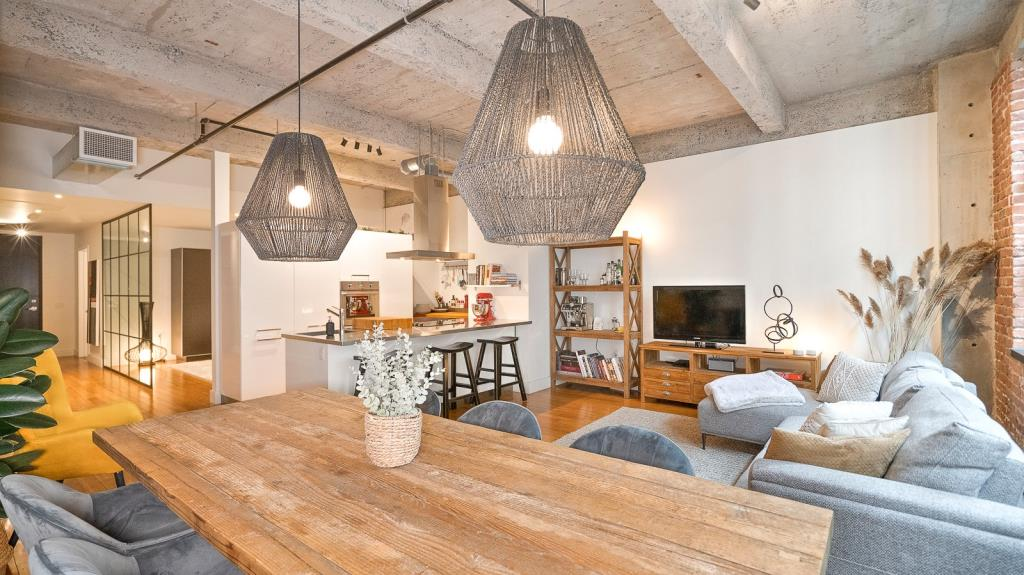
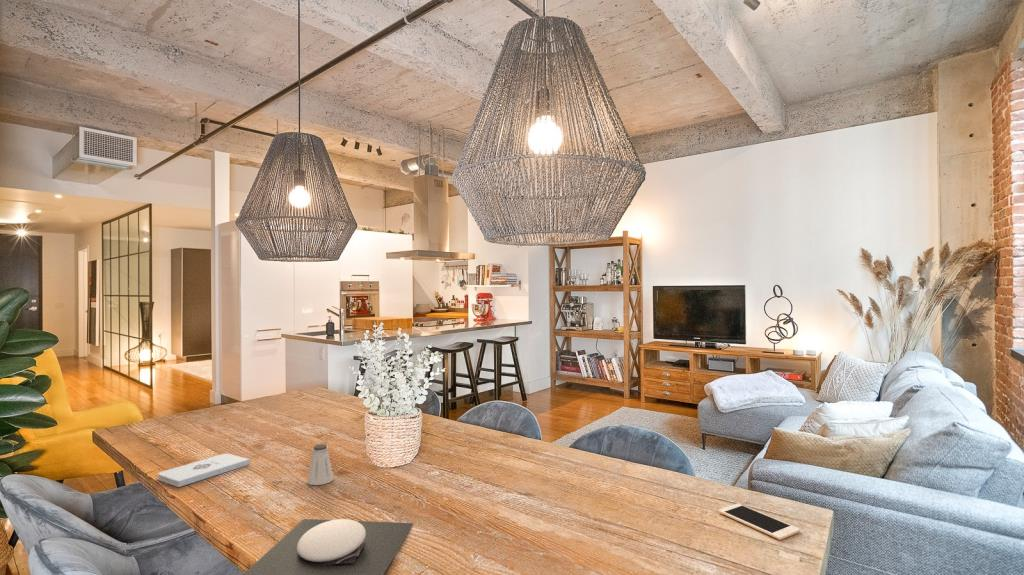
+ cell phone (757, 520)
+ plate (335, 540)
+ saltshaker (320, 463)
+ notepad (204, 468)
